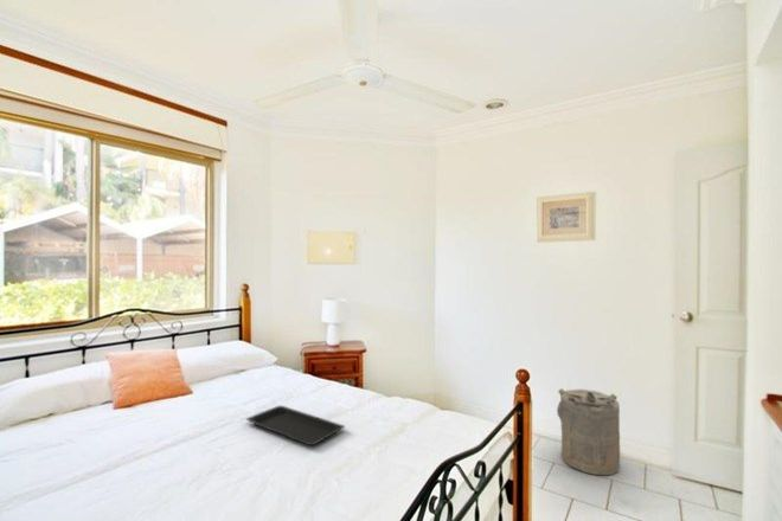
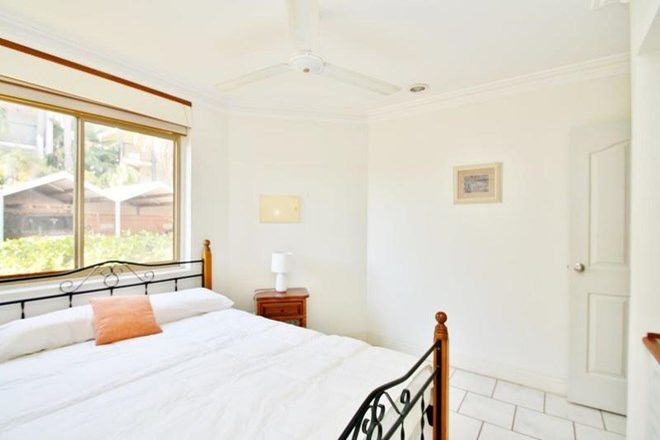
- serving tray (294, 425)
- laundry hamper (586, 425)
